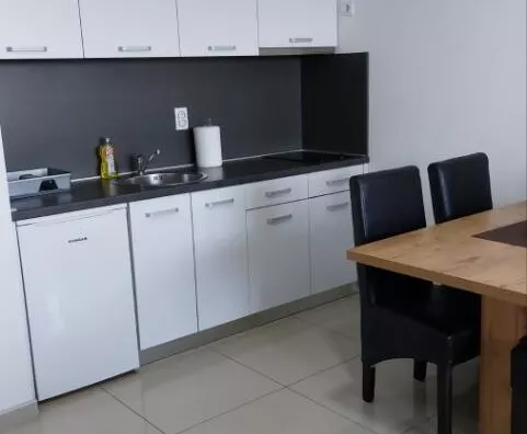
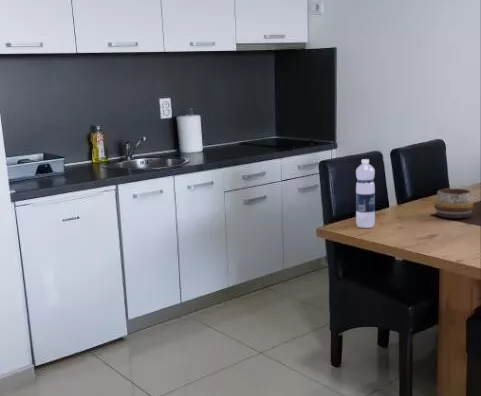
+ water bottle (365, 193)
+ decorative bowl (453, 203)
